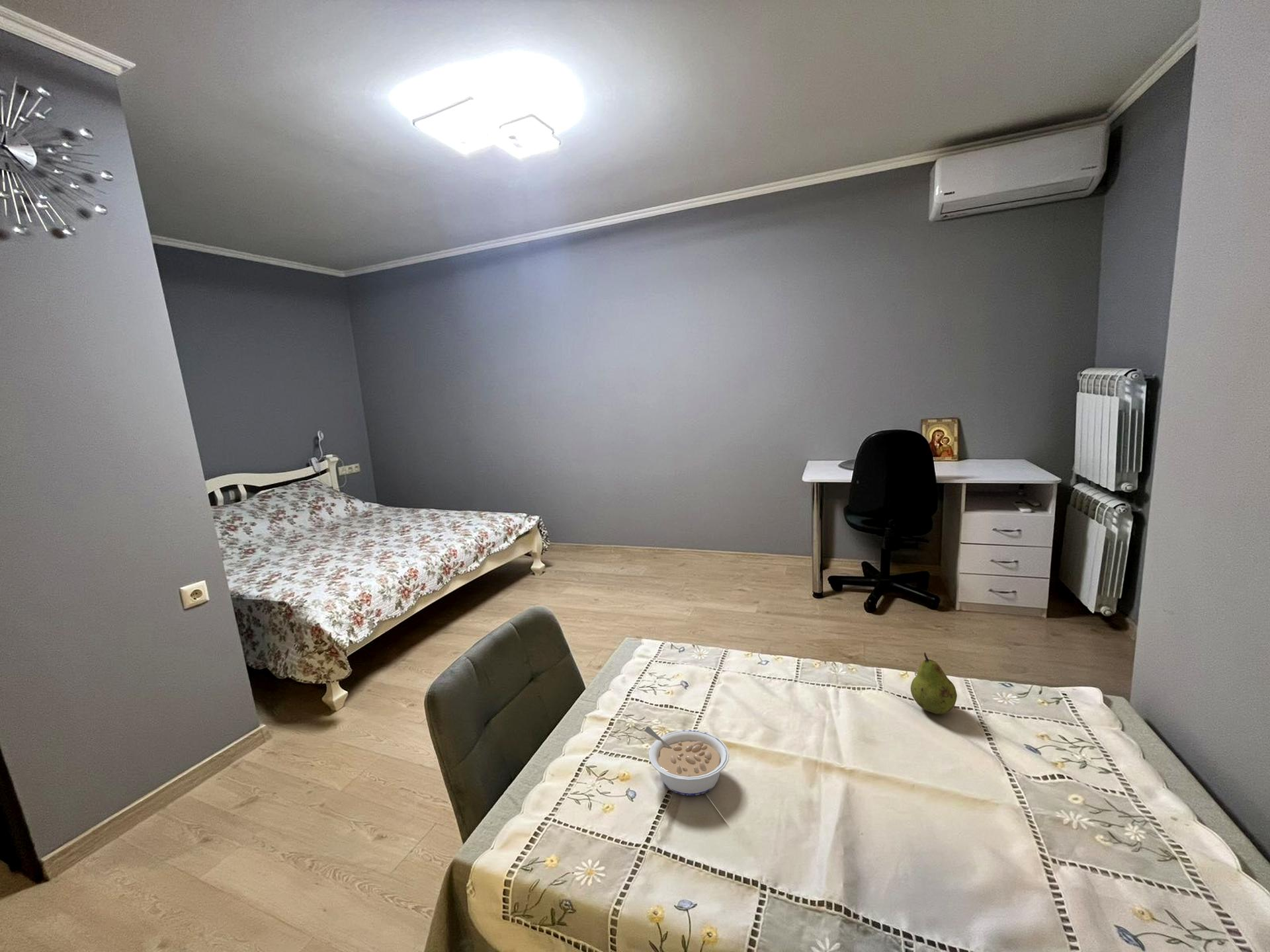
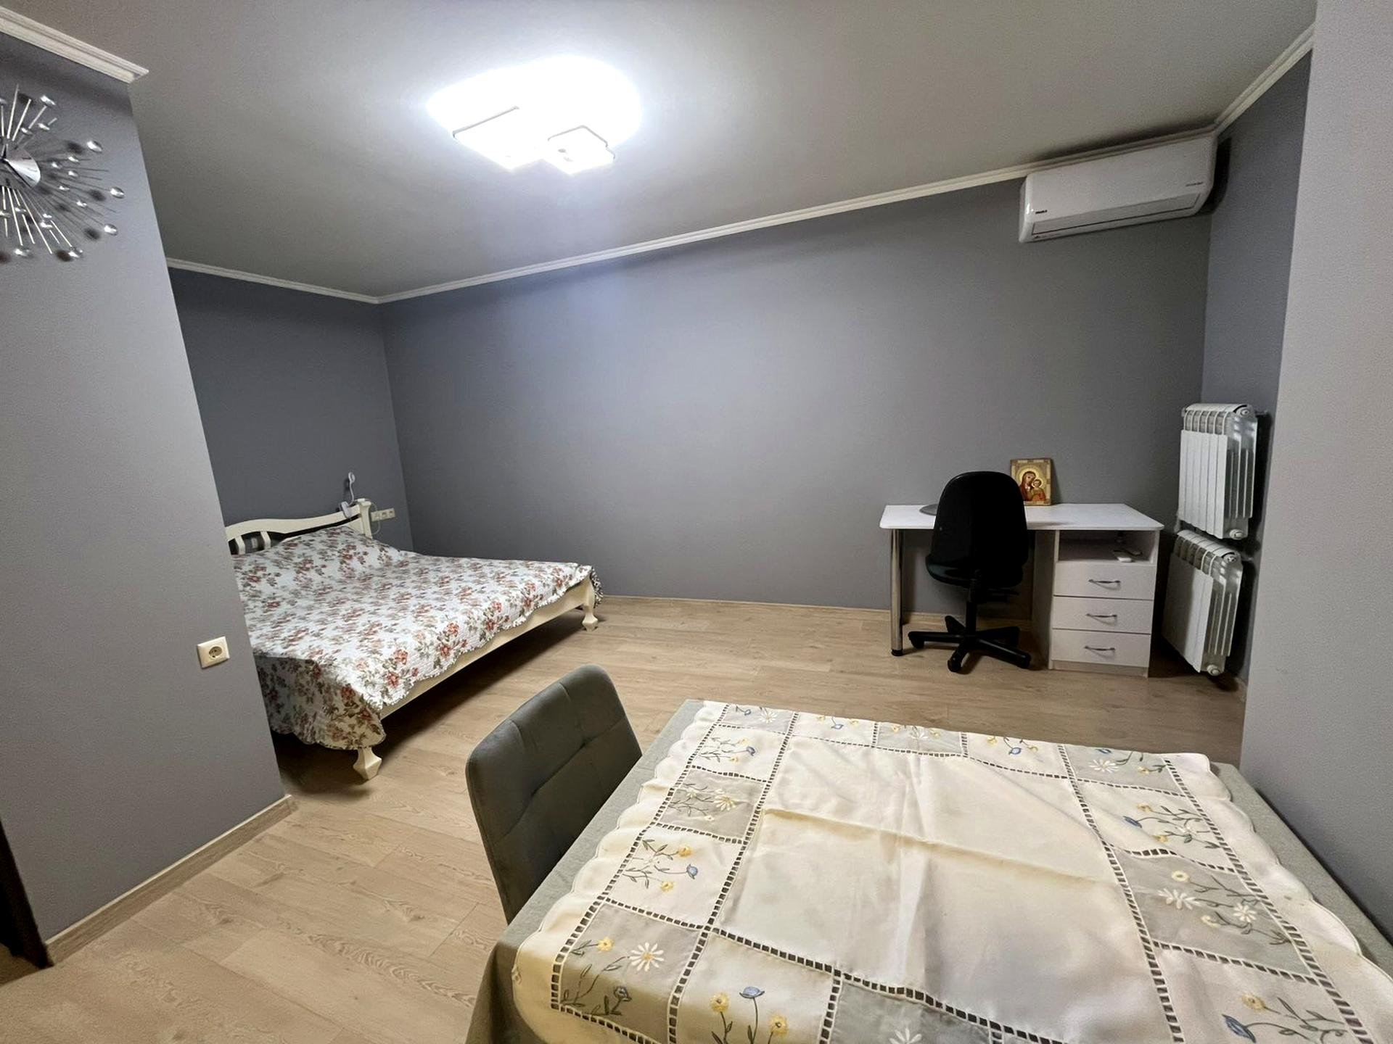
- fruit (934, 682)
- legume (685, 762)
